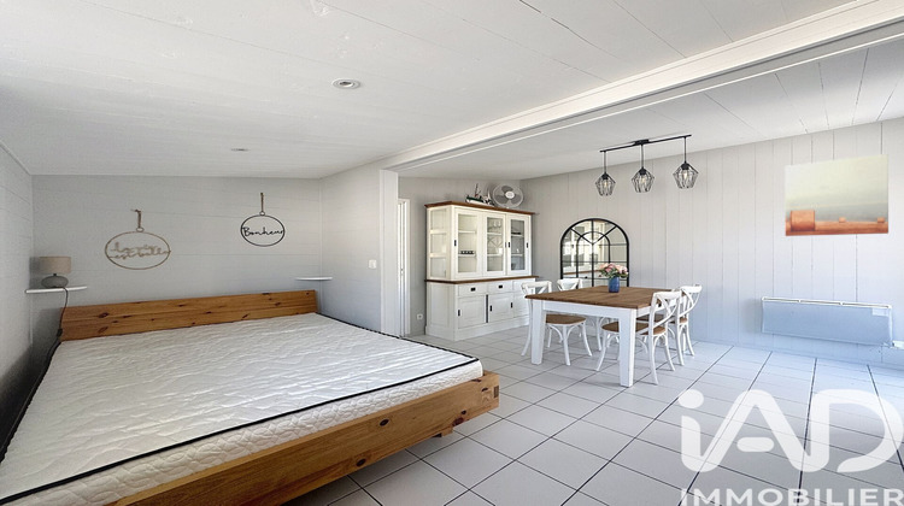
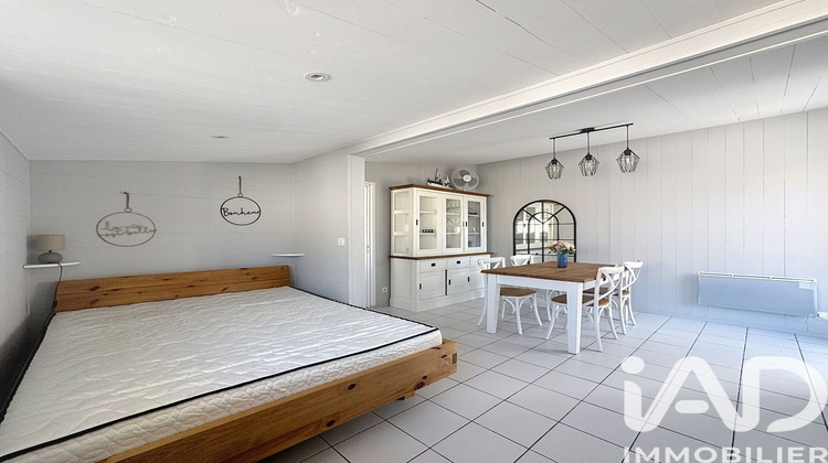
- wall art (833, 198)
